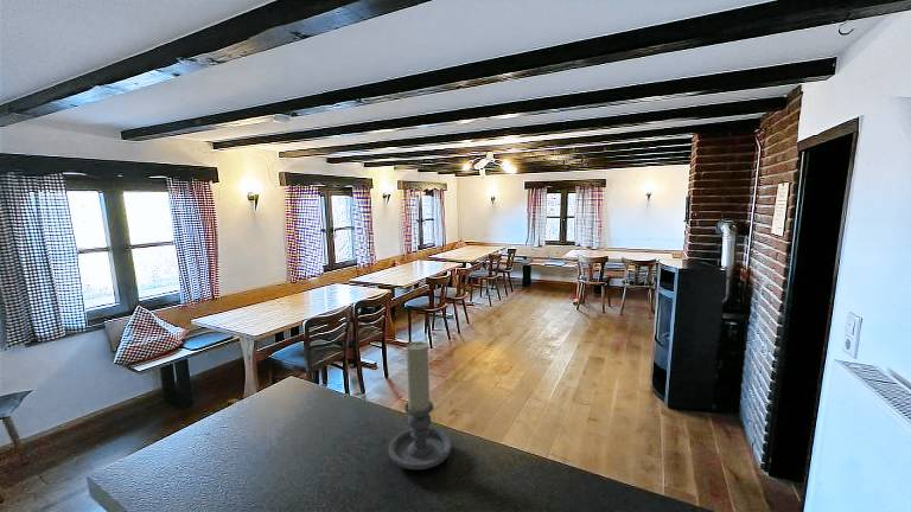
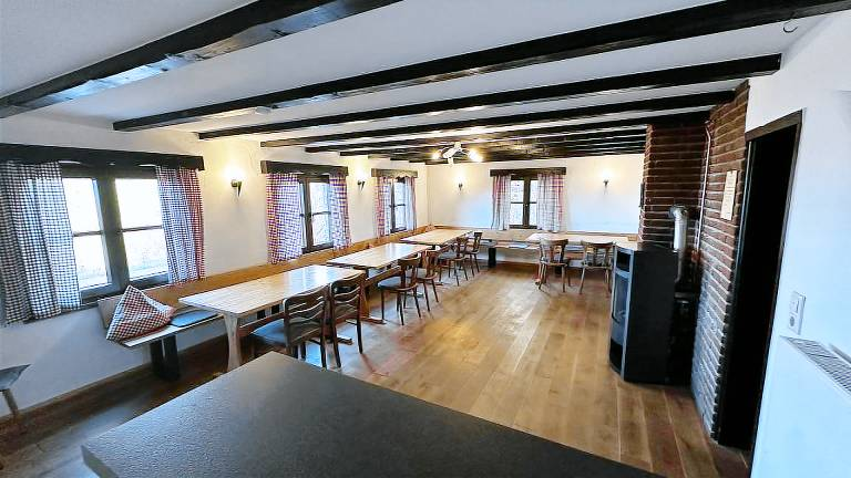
- candle holder (419, 396)
